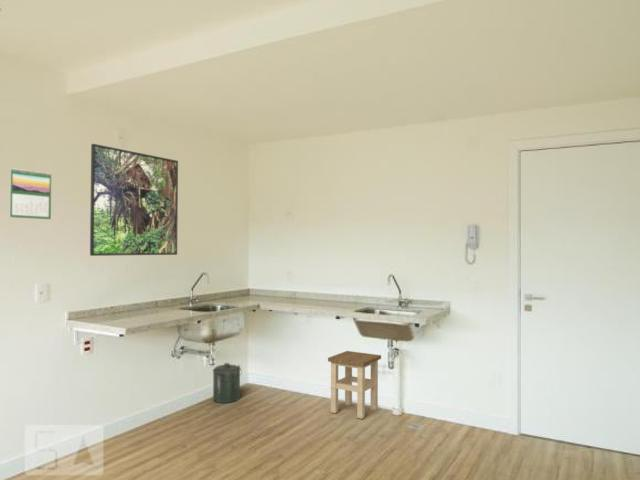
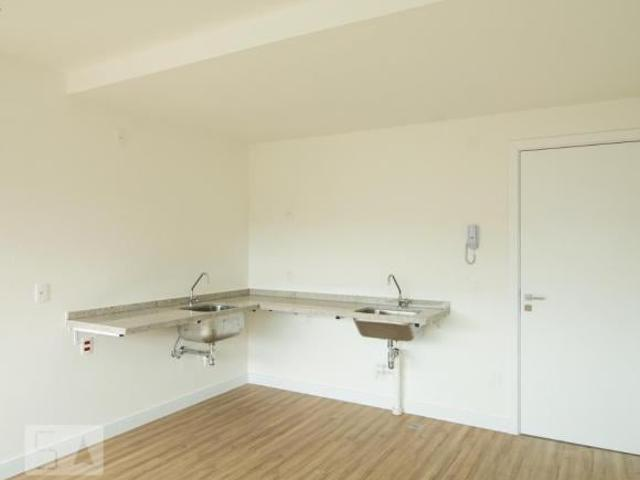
- calendar (31, 194)
- canister (227, 381)
- stool (355, 382)
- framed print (137, 204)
